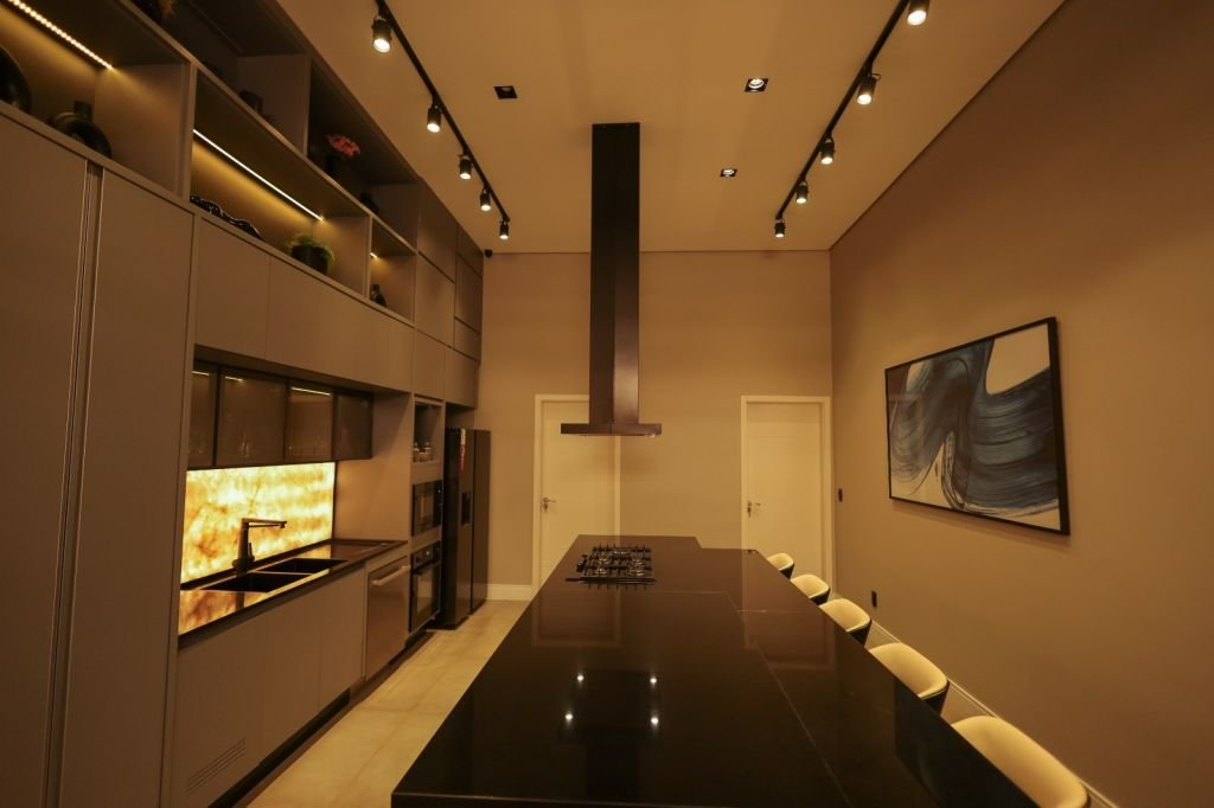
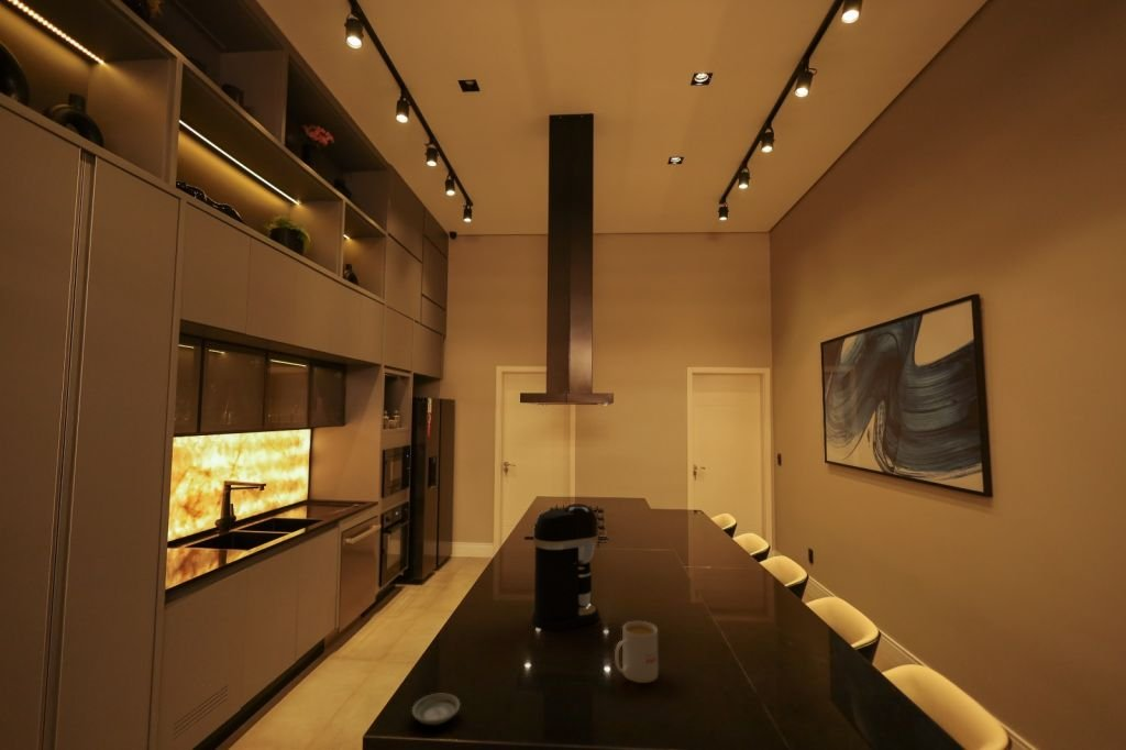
+ mug (634, 652)
+ saucer (435, 712)
+ coffee maker (565, 561)
